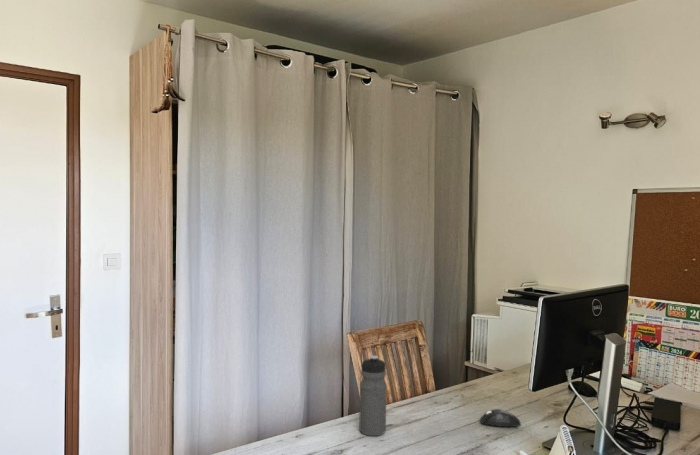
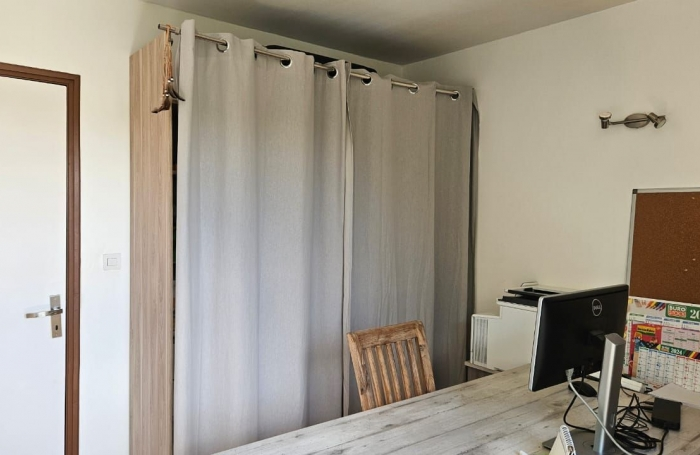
- mouse (500, 417)
- water bottle (373, 393)
